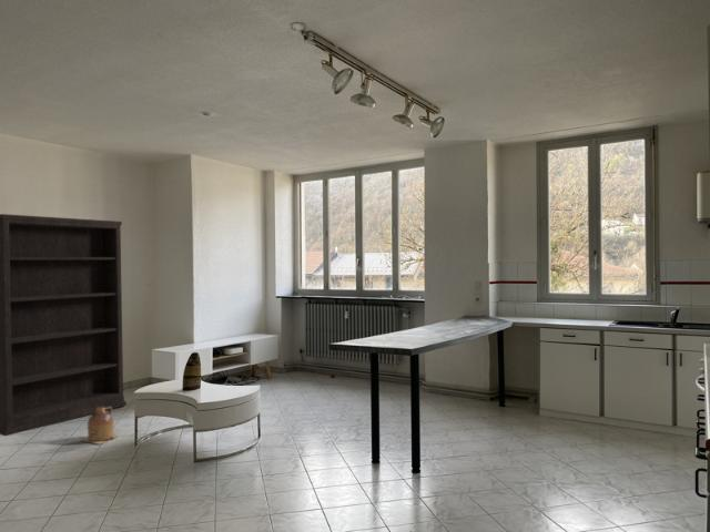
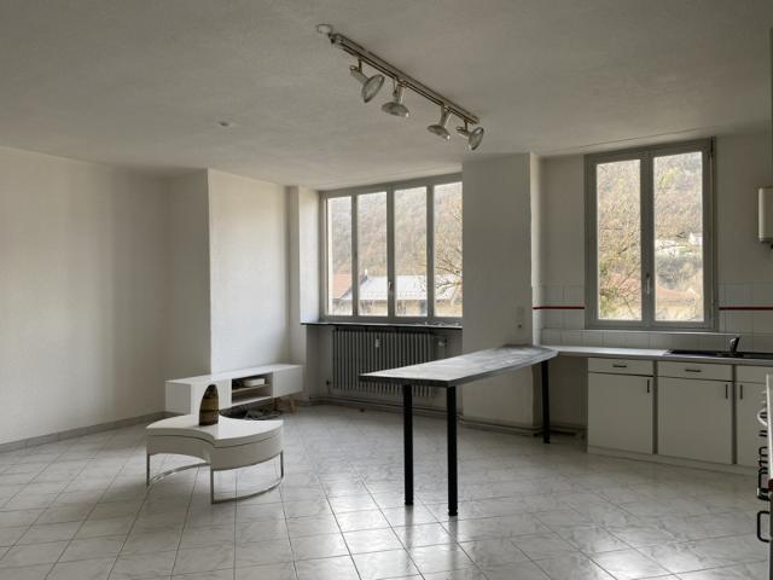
- bookshelf (61, 318)
- ceramic jug (99, 423)
